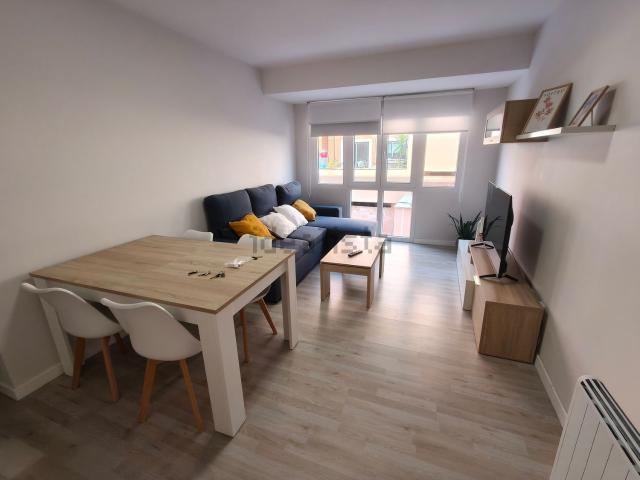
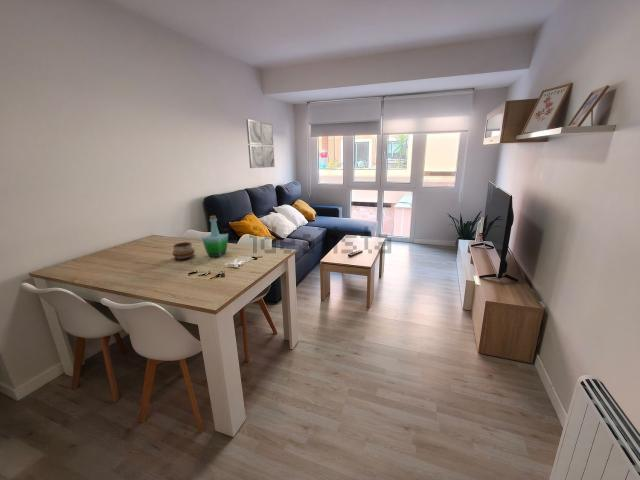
+ bottle (215, 236)
+ wall art (261, 144)
+ decorative bowl (183, 250)
